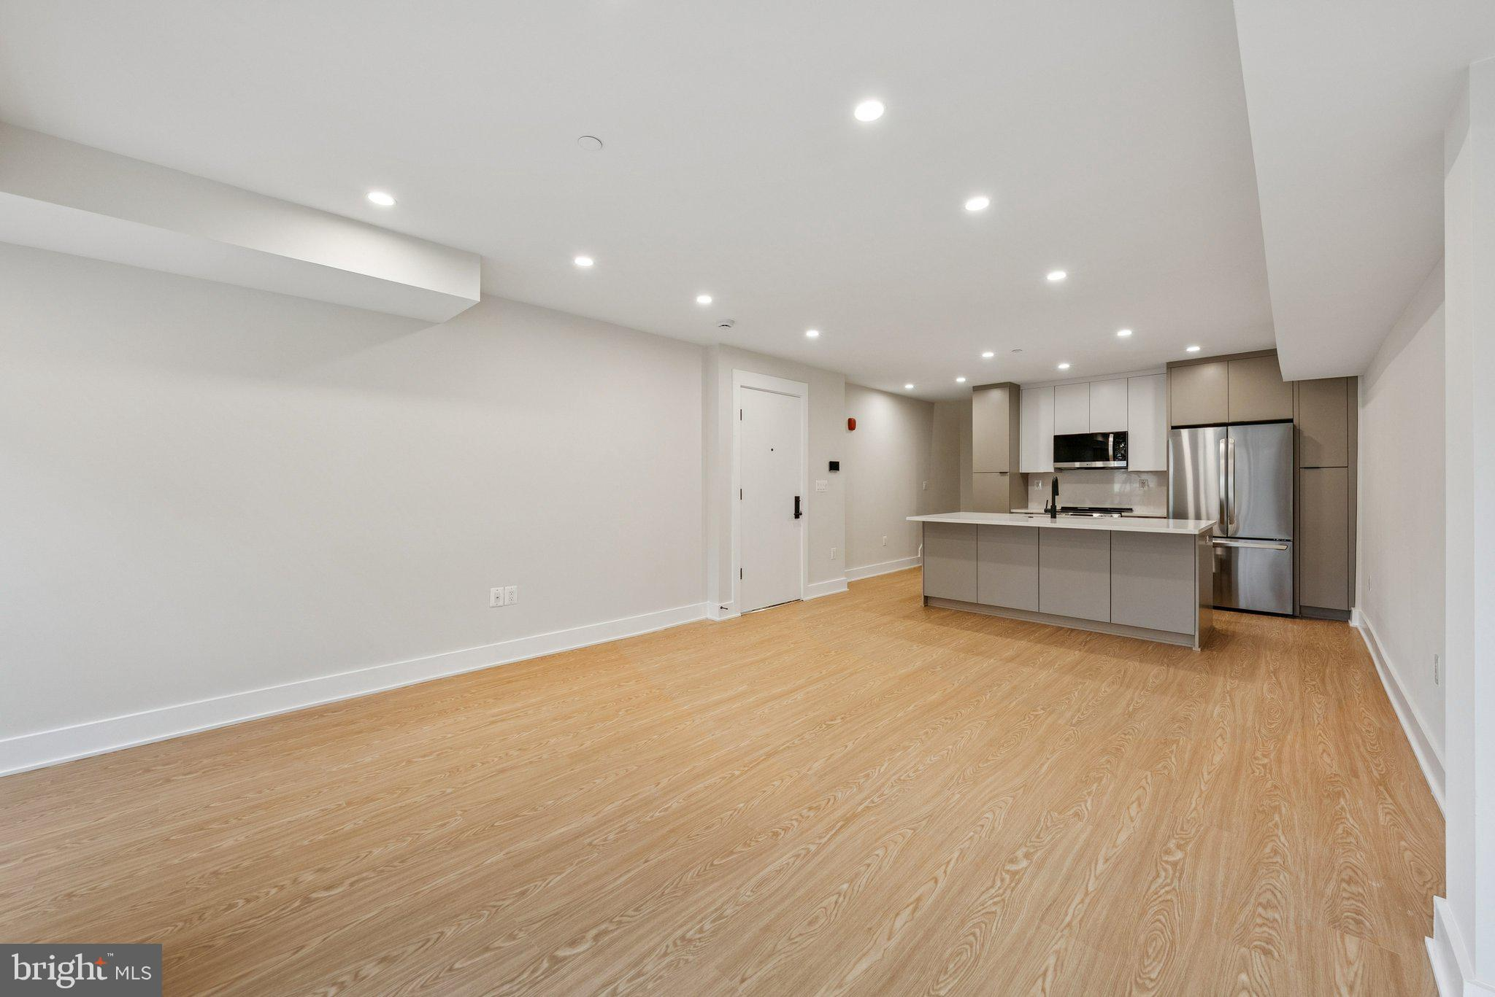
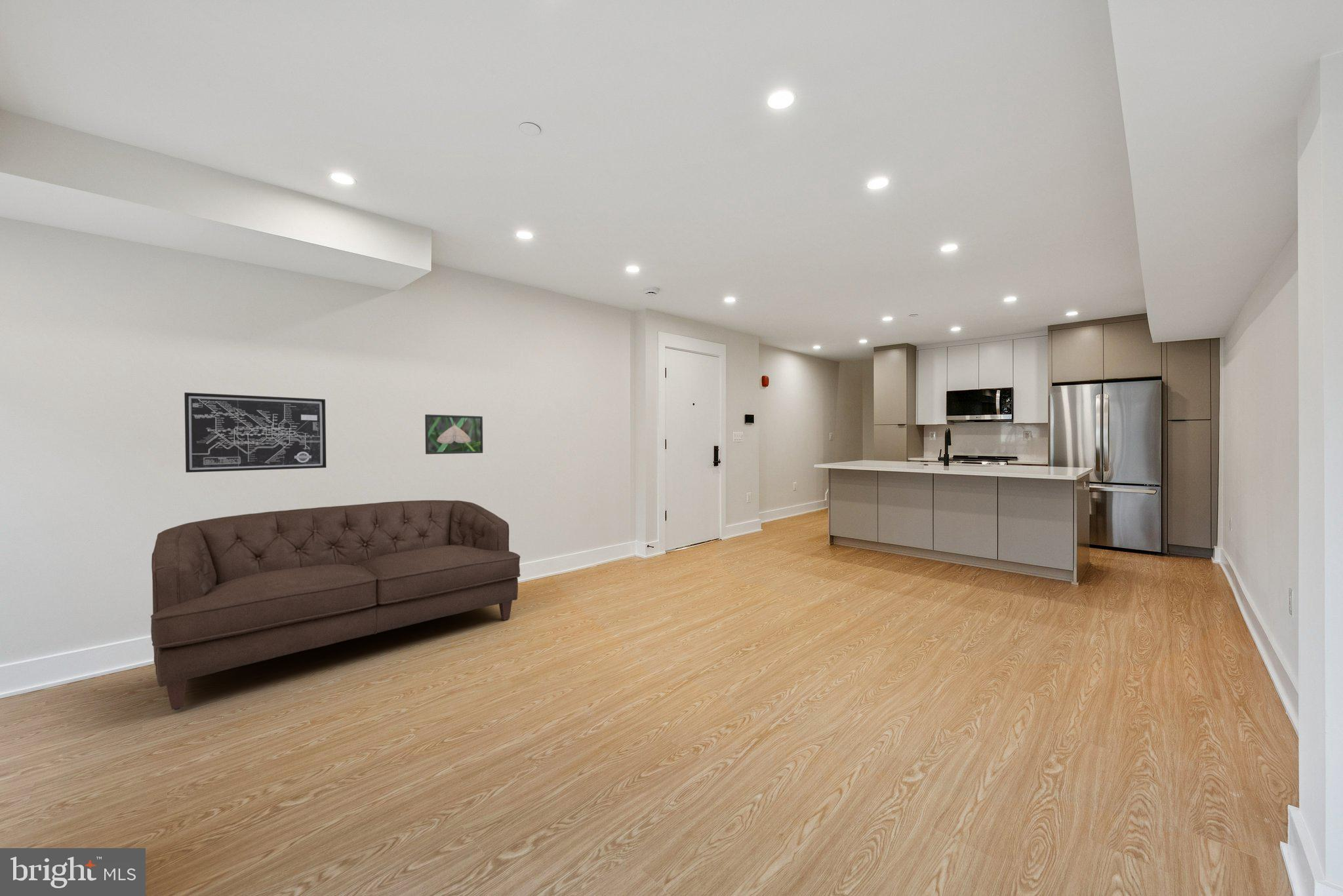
+ wall art (260, 433)
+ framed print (455, 434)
+ sofa (357, 575)
